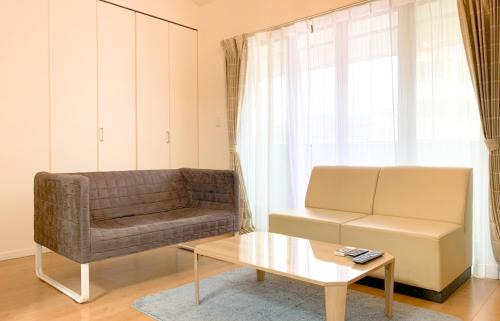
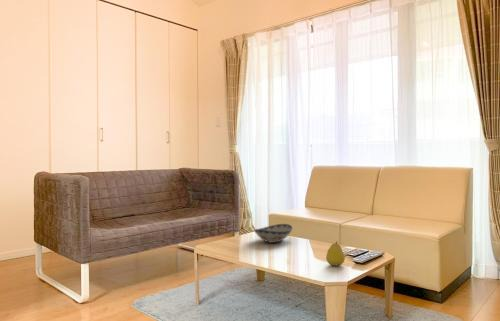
+ fruit (335, 253)
+ decorative bowl (273, 234)
